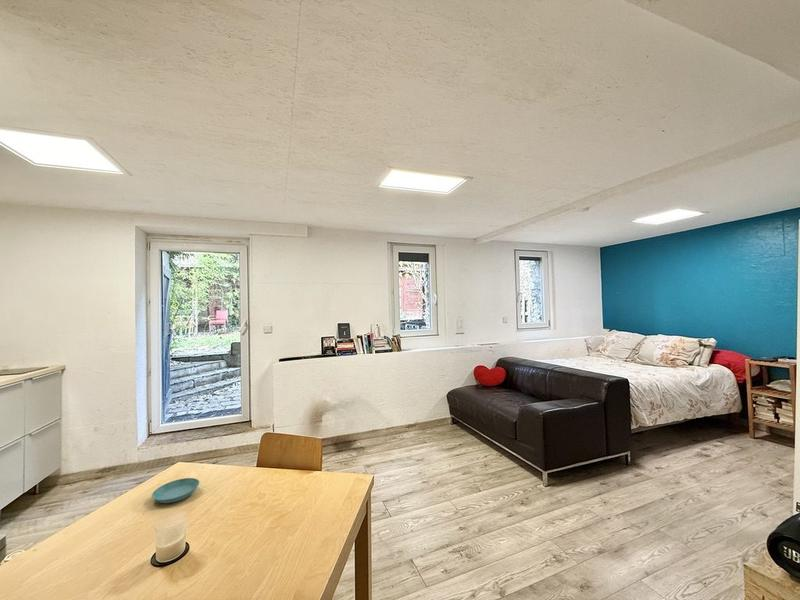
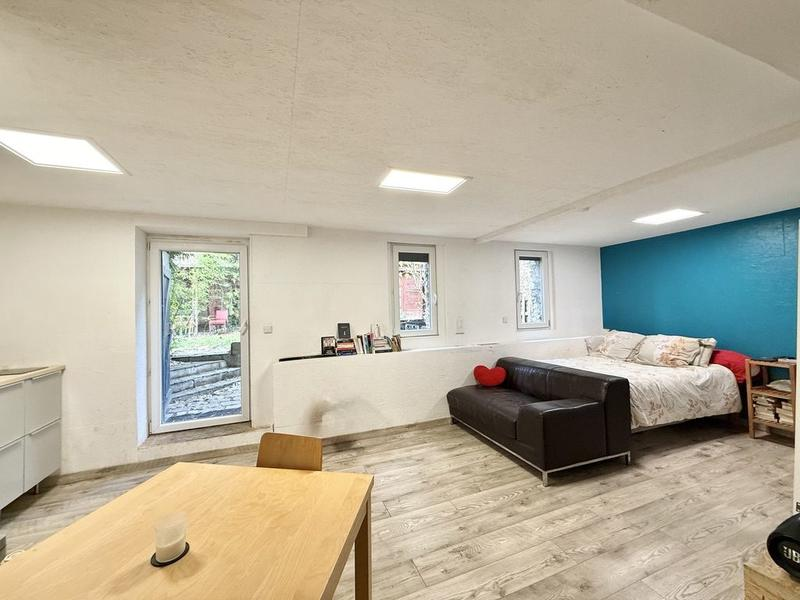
- saucer (176, 491)
